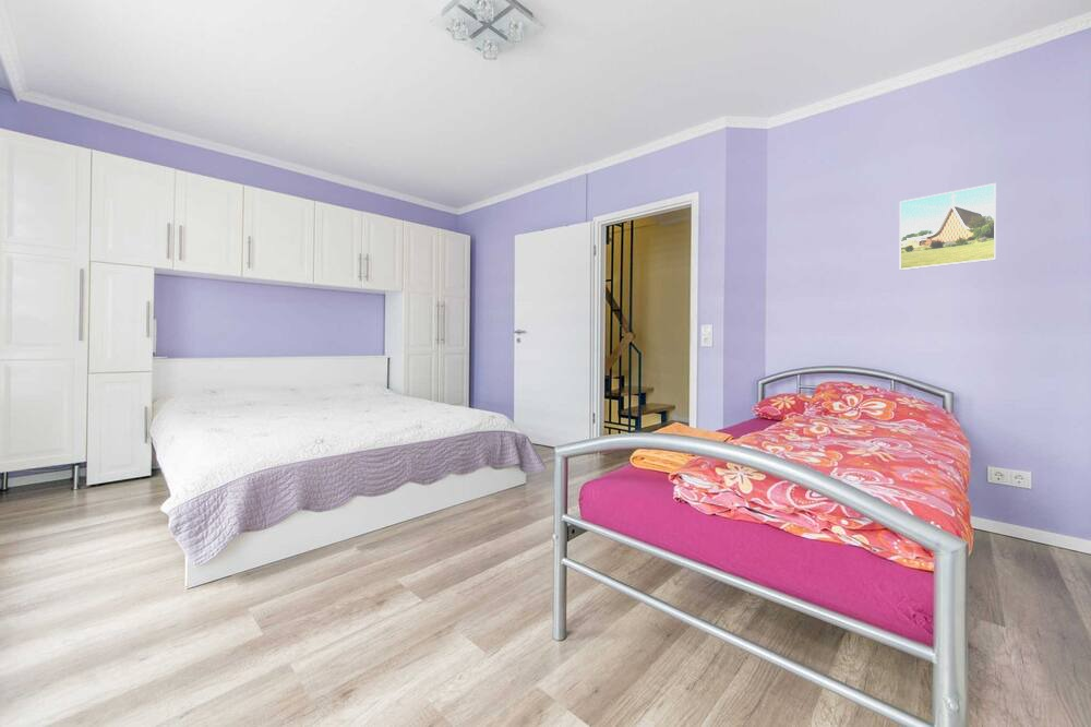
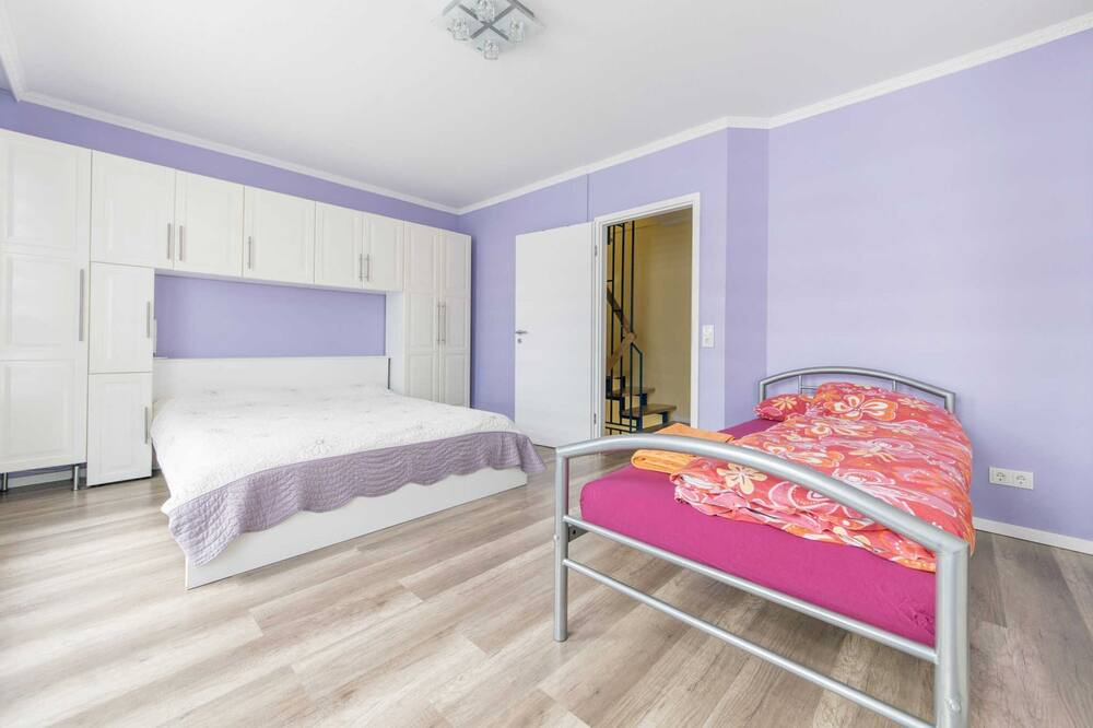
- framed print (945, 229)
